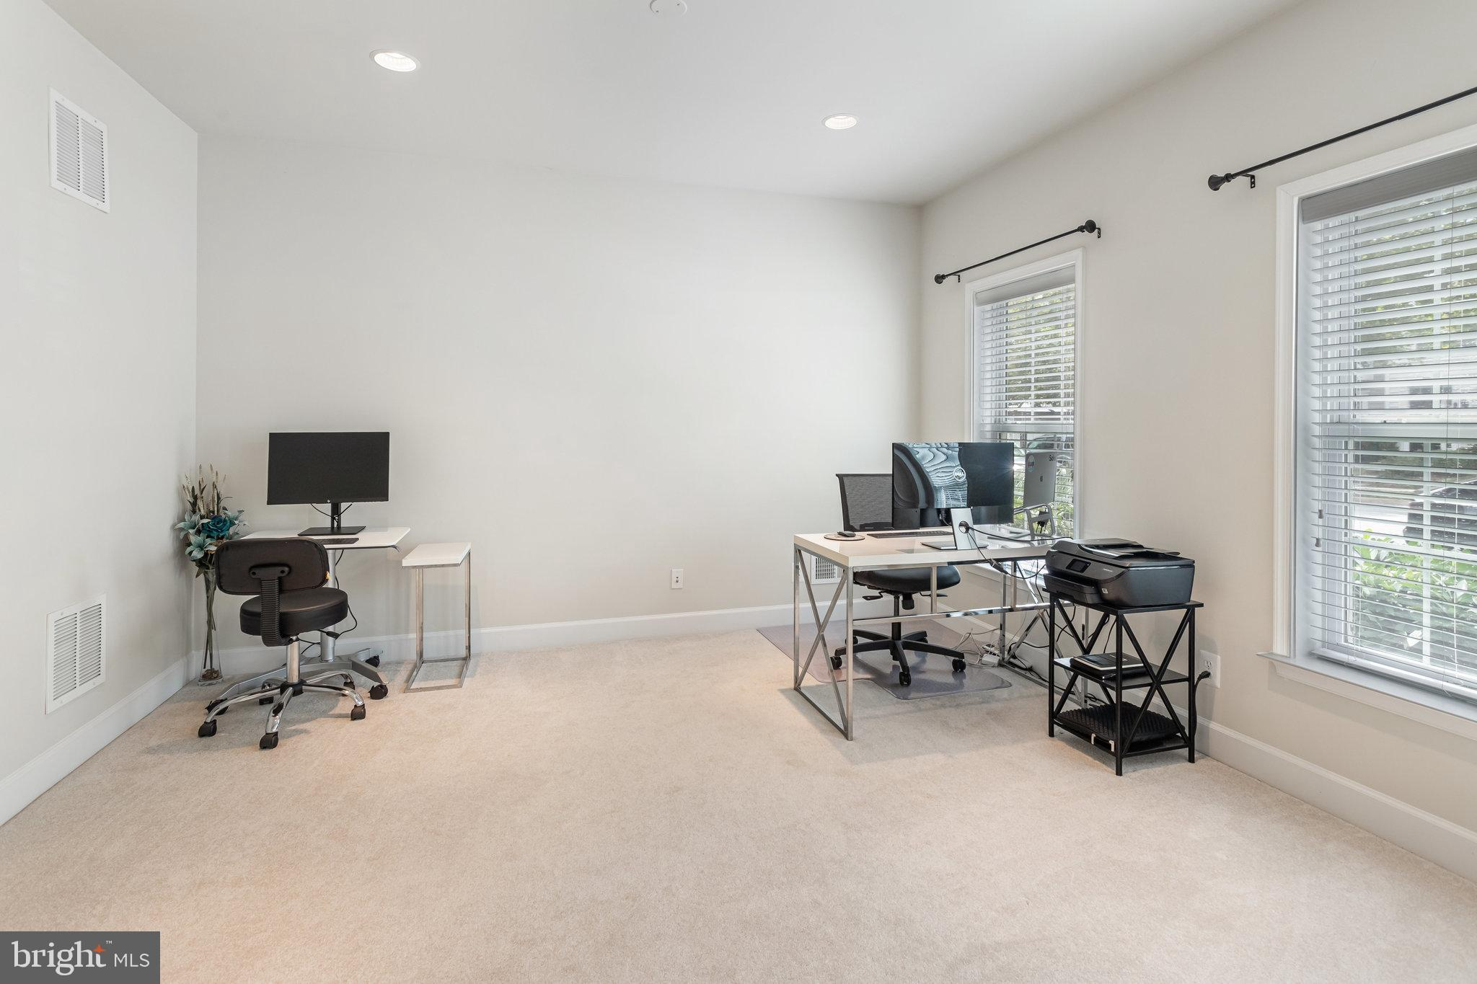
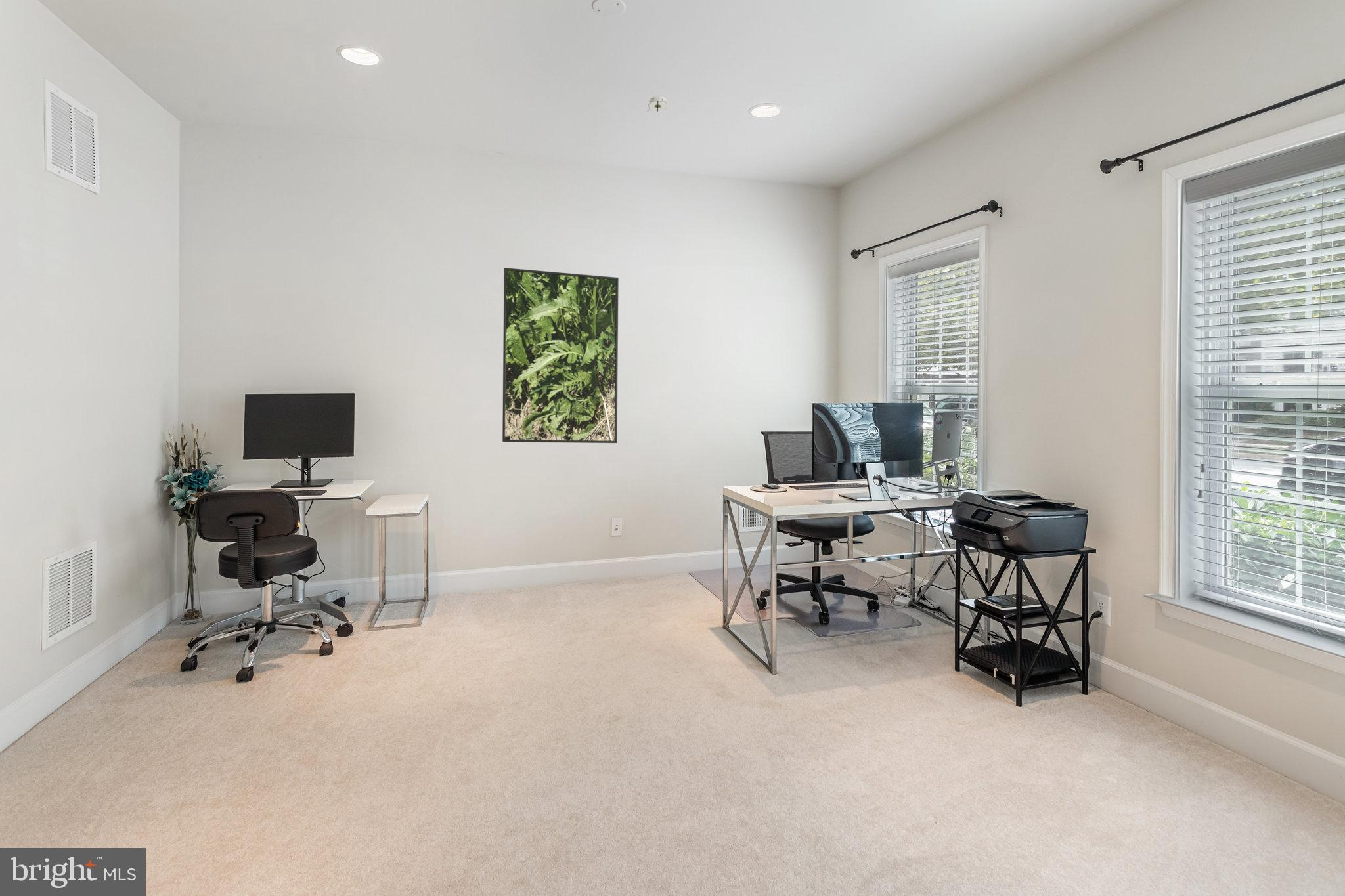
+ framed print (562, 358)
+ smoke detector (657, 104)
